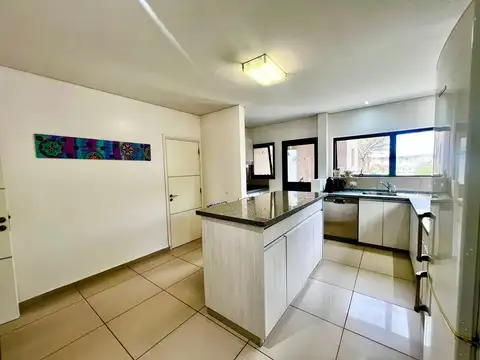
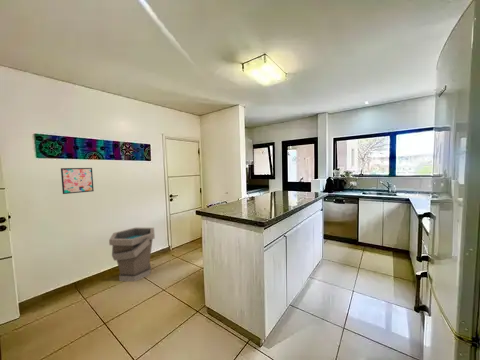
+ wall art (78, 180)
+ bucket (135, 253)
